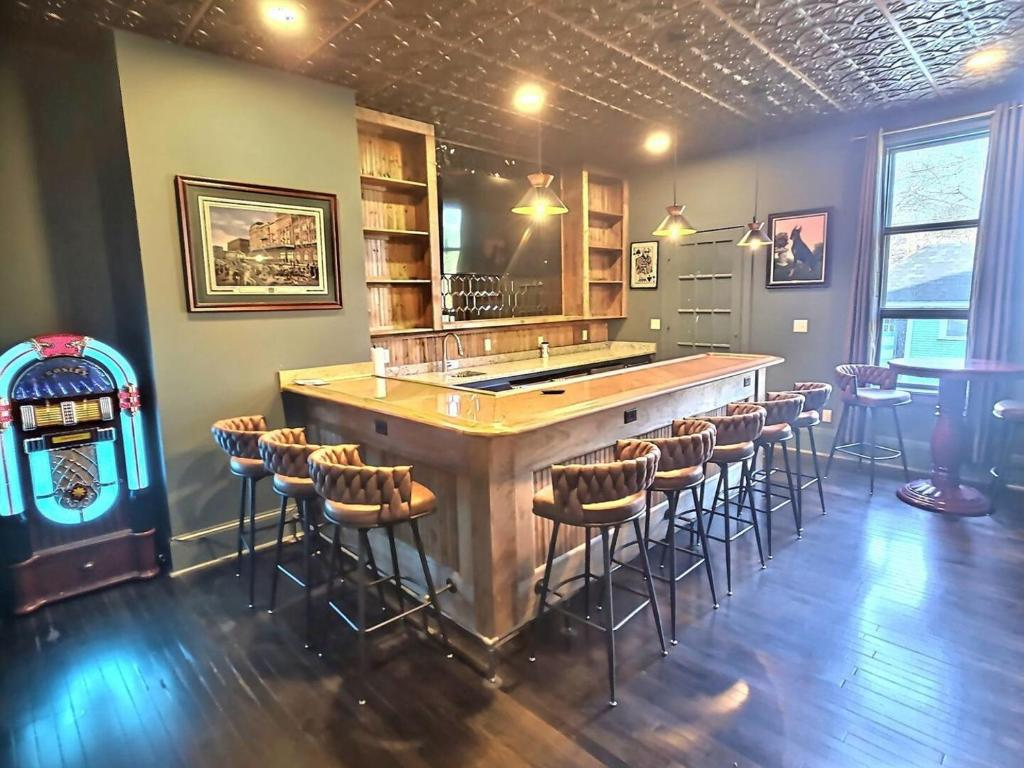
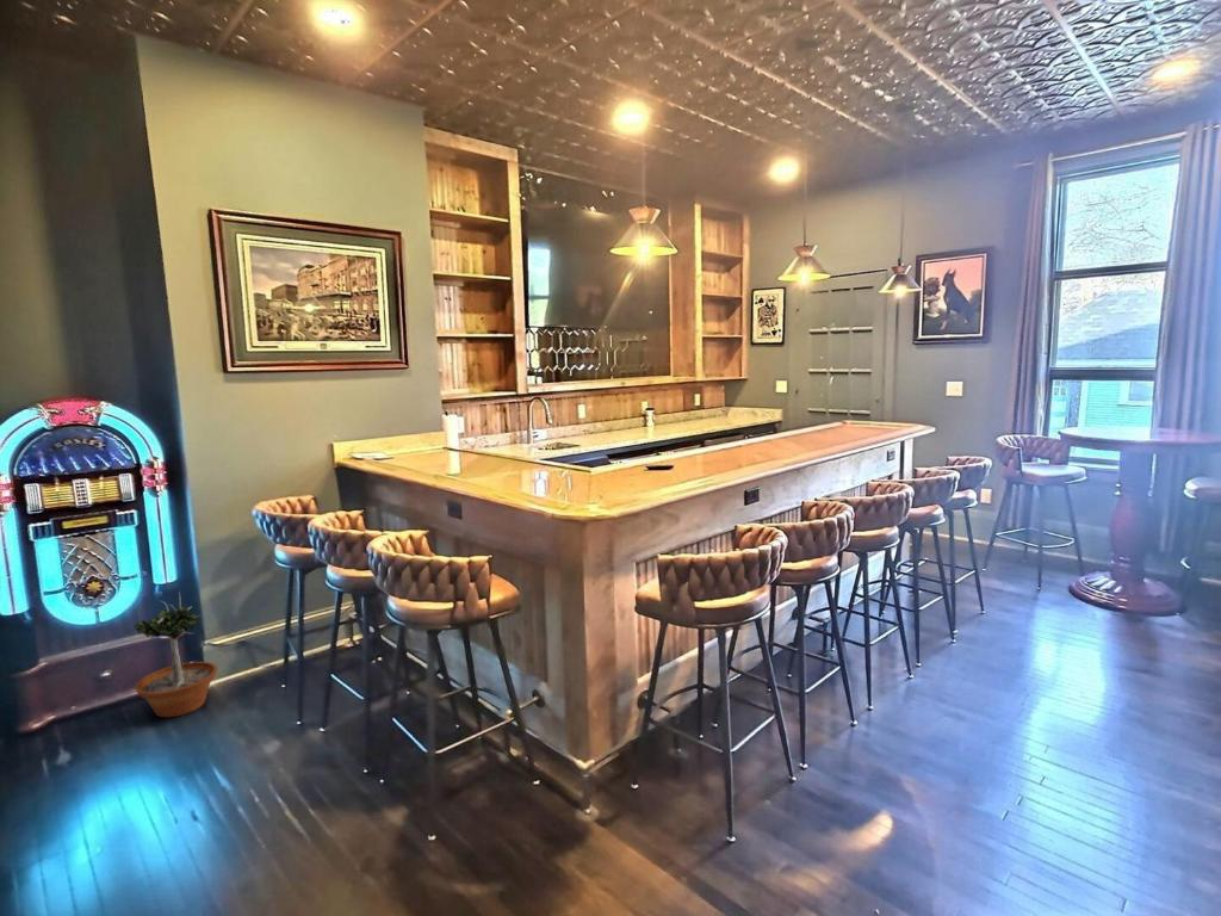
+ potted tree (174, 652)
